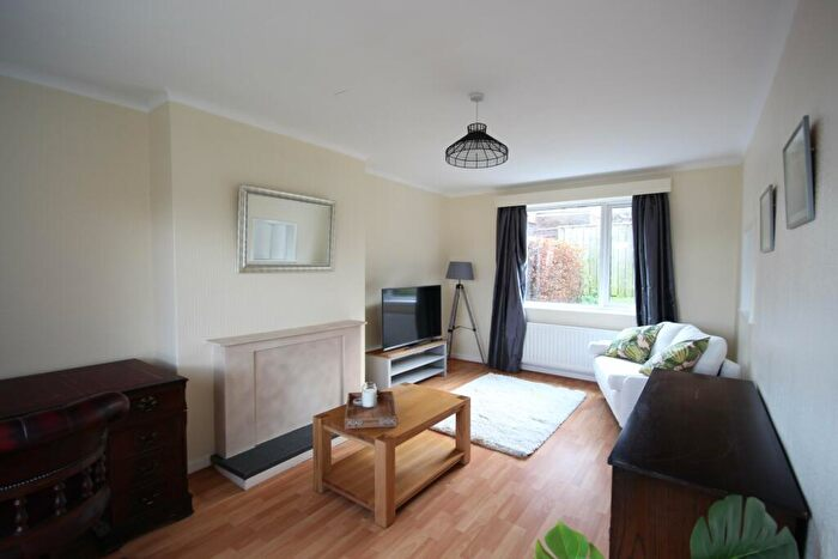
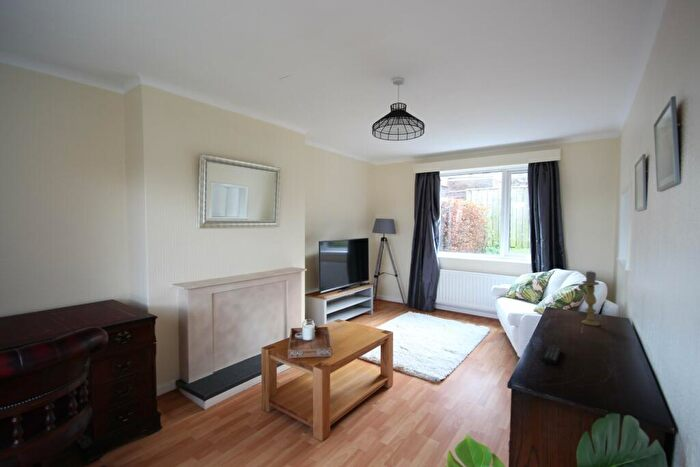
+ remote control (552, 353)
+ candle holder (590, 297)
